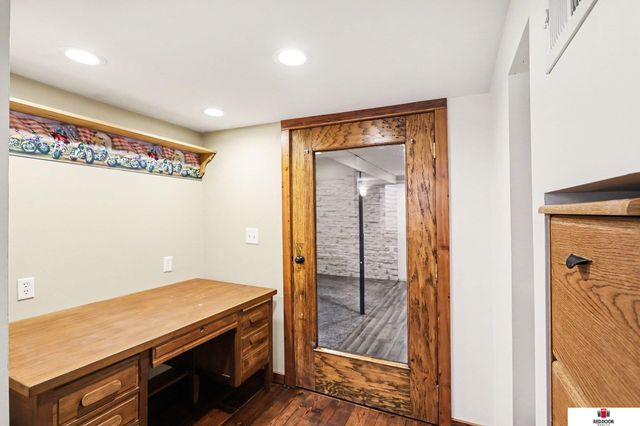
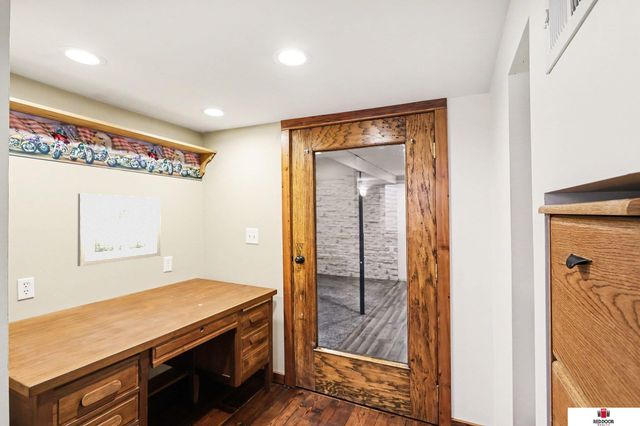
+ wall art (123, 228)
